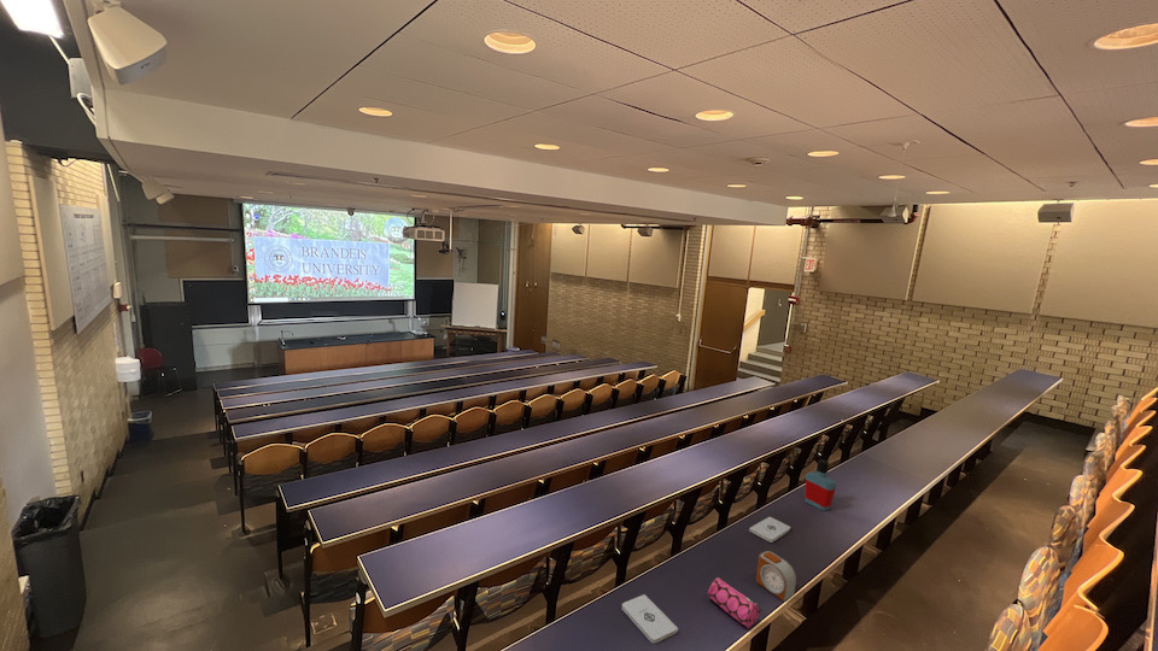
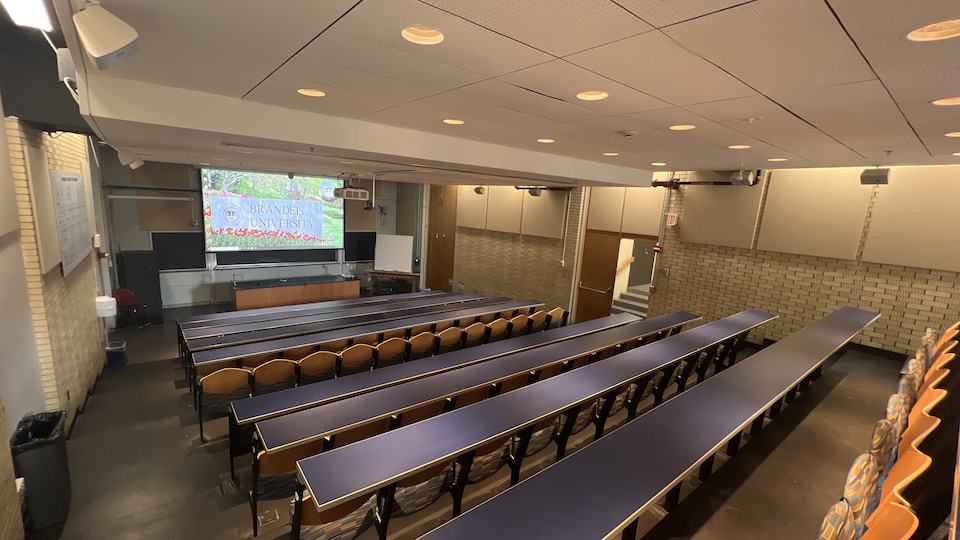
- pencil case (732, 599)
- notepad (770, 528)
- notepad (648, 617)
- bottle (820, 482)
- alarm clock (776, 574)
